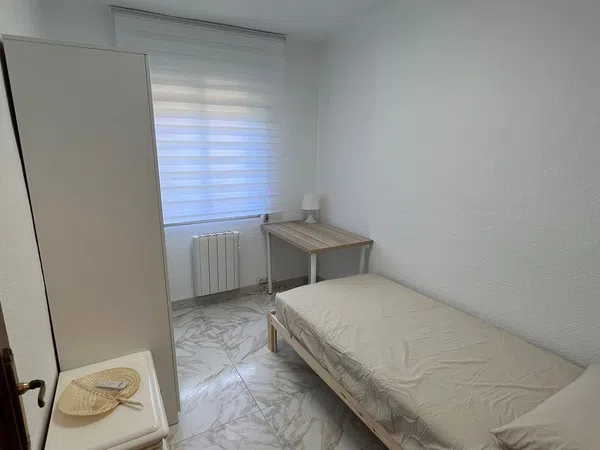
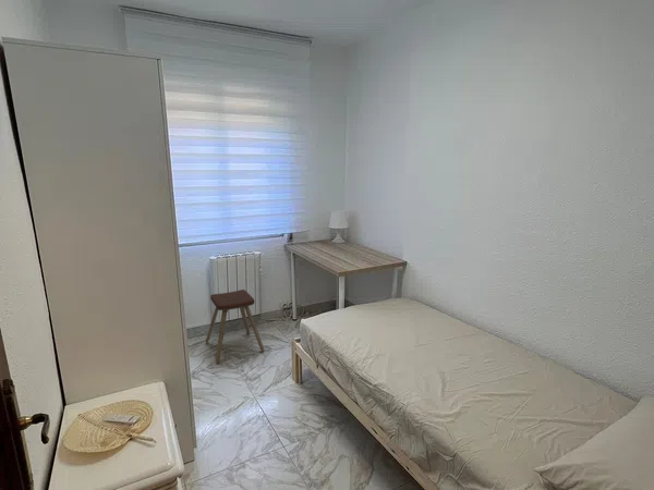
+ music stool (225, 322)
